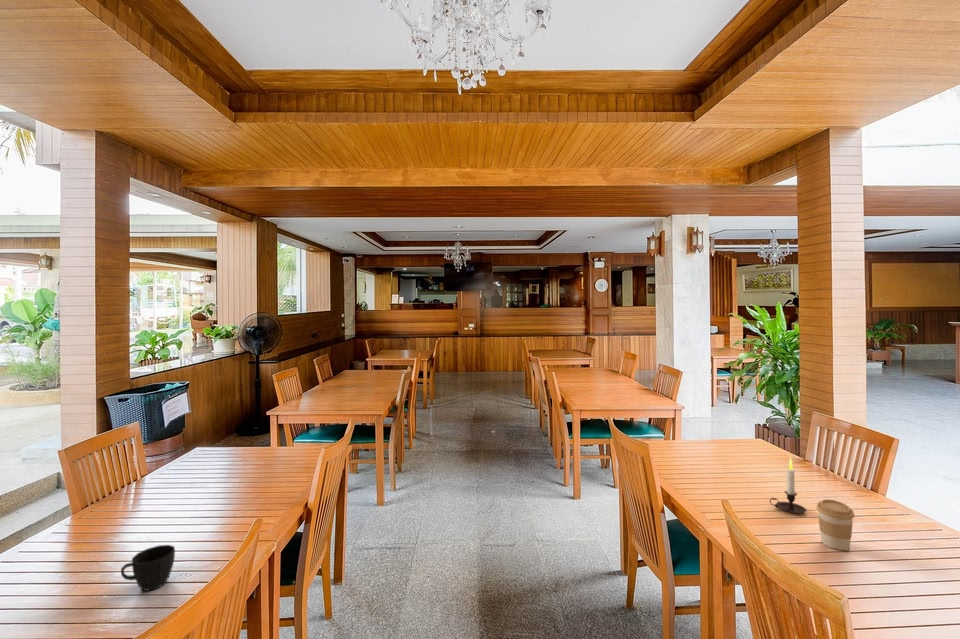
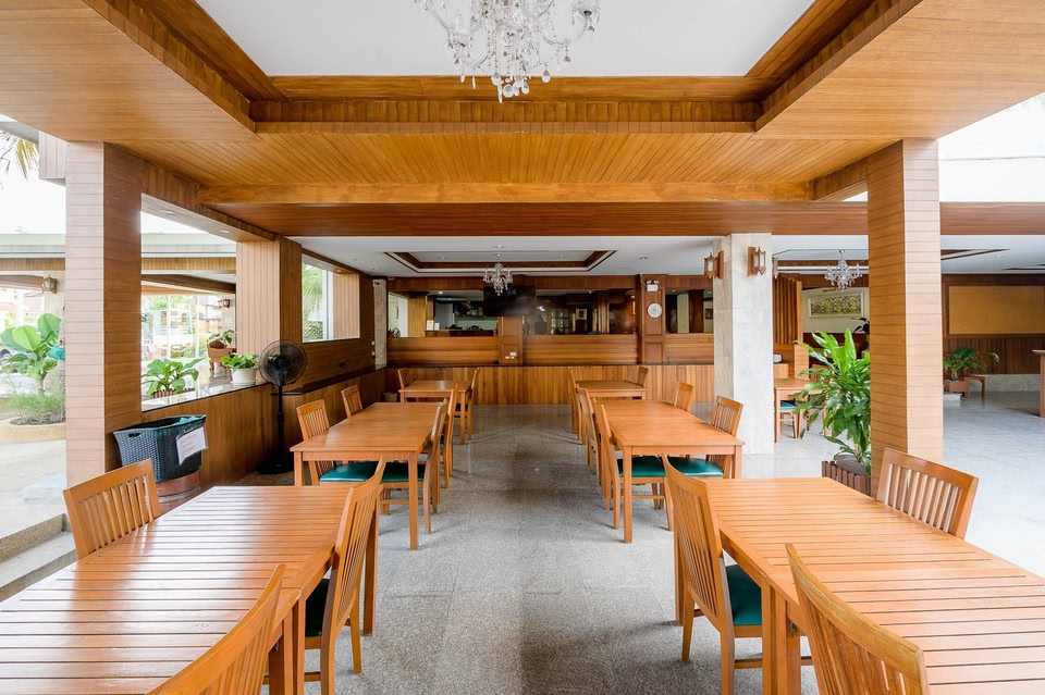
- cup (151, 569)
- candle (787, 482)
- coffee cup (835, 524)
